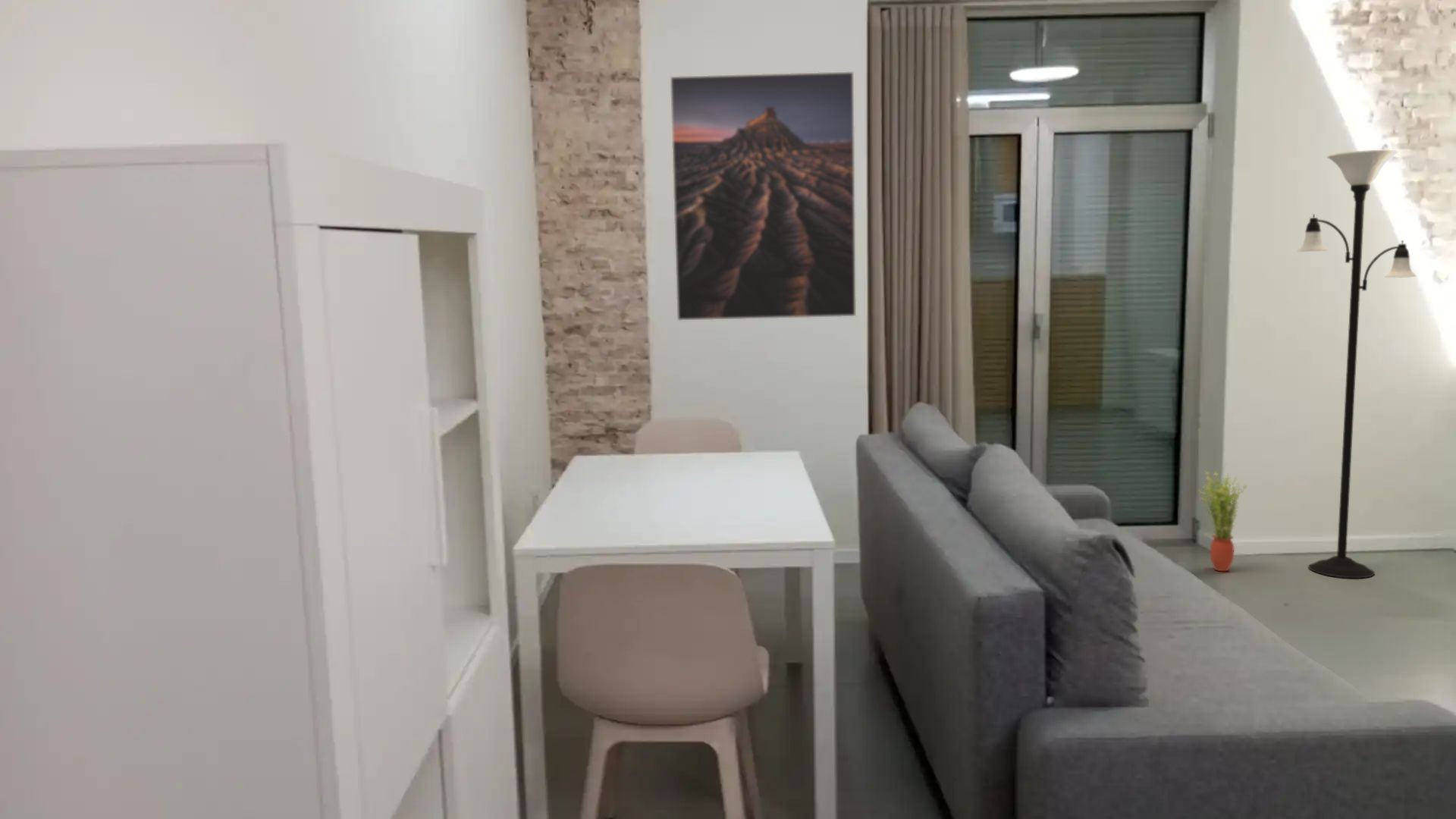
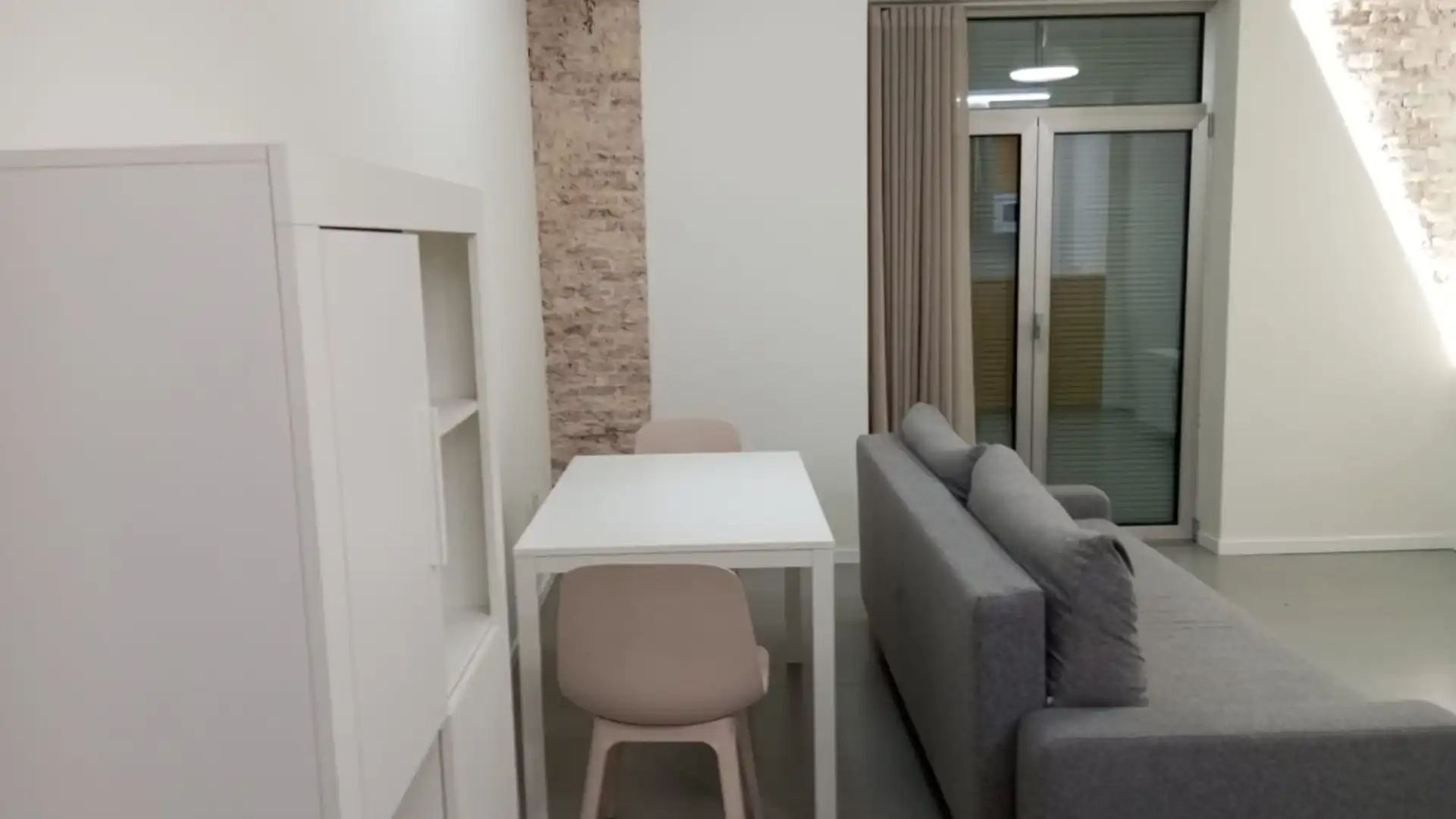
- floor lamp (1351, 366)
- potted plant (1220, 522)
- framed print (764, 198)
